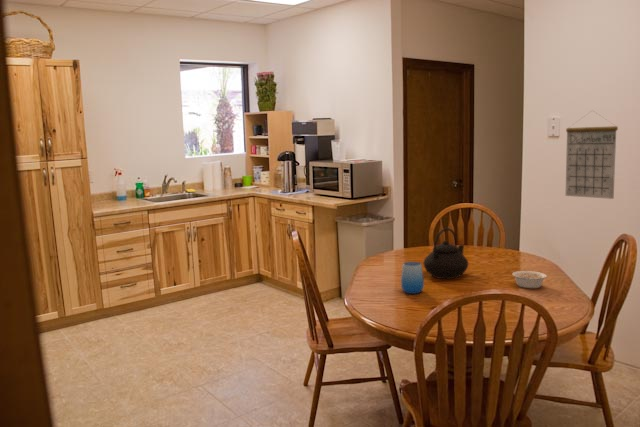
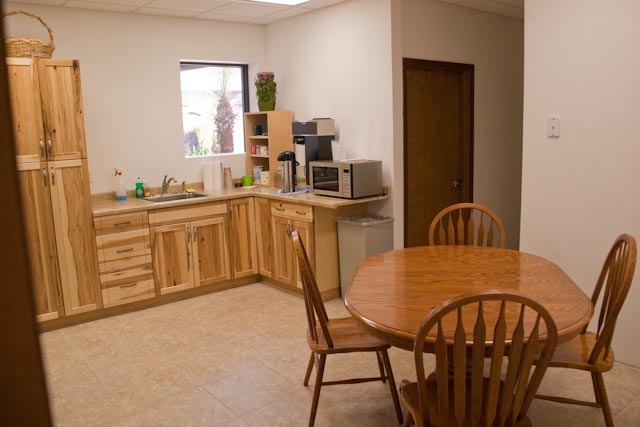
- teapot (448, 251)
- cup (412, 277)
- calendar (590, 154)
- legume (530, 279)
